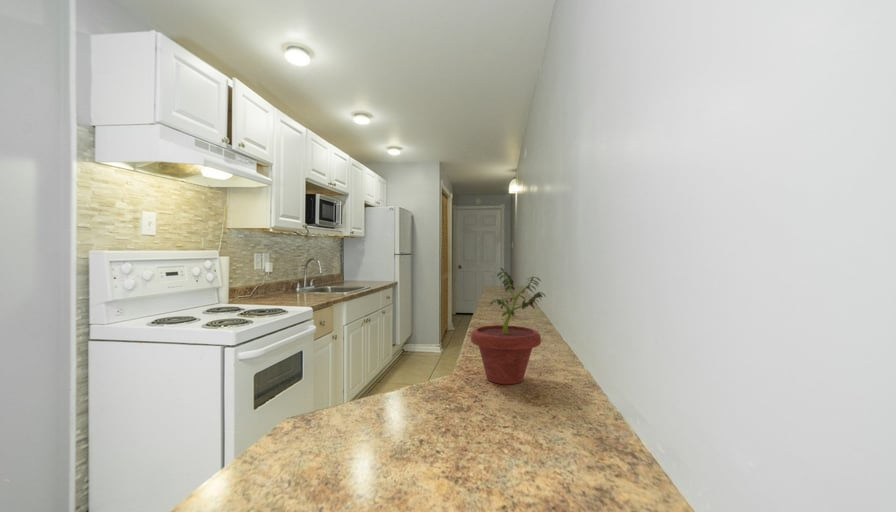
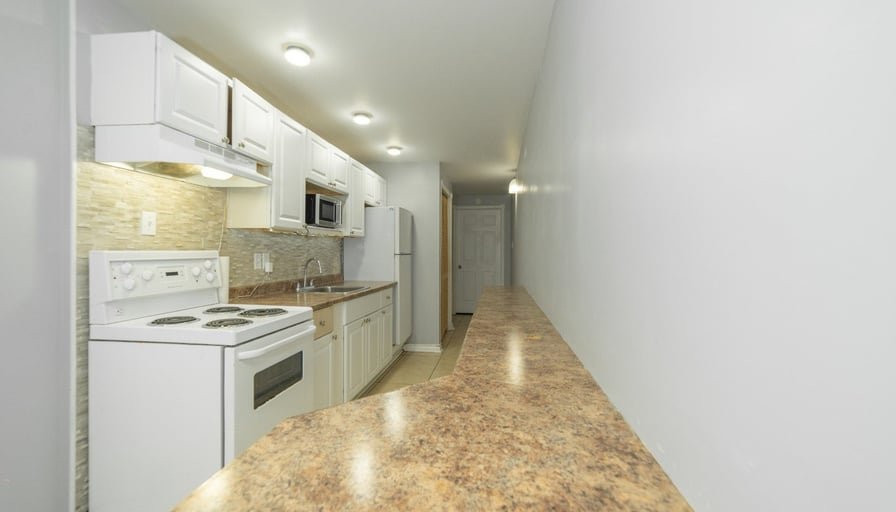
- potted plant (507, 323)
